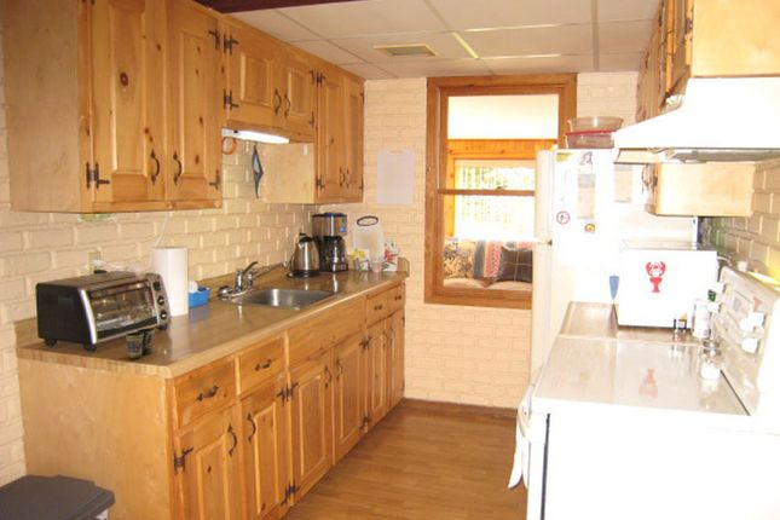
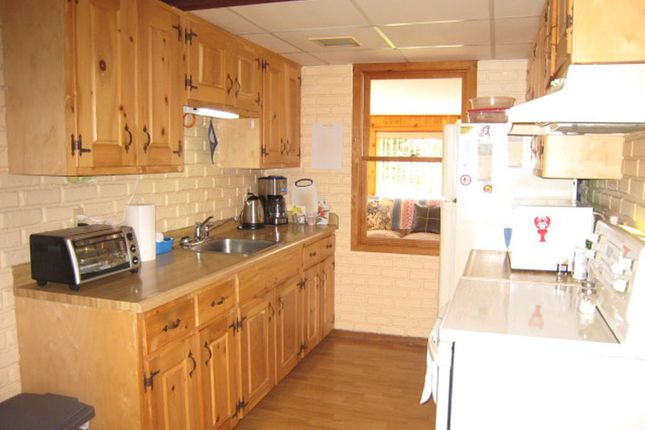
- cup (140, 343)
